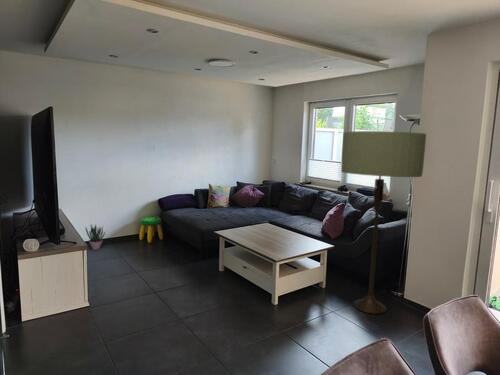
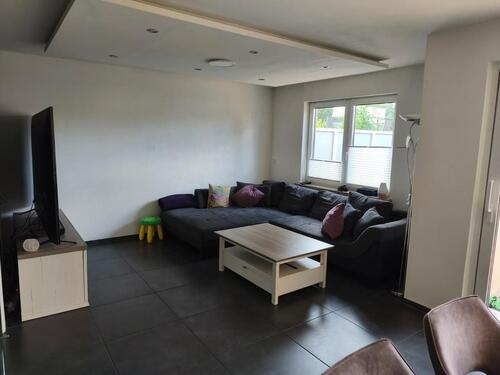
- floor lamp (376, 221)
- potted plant (95, 236)
